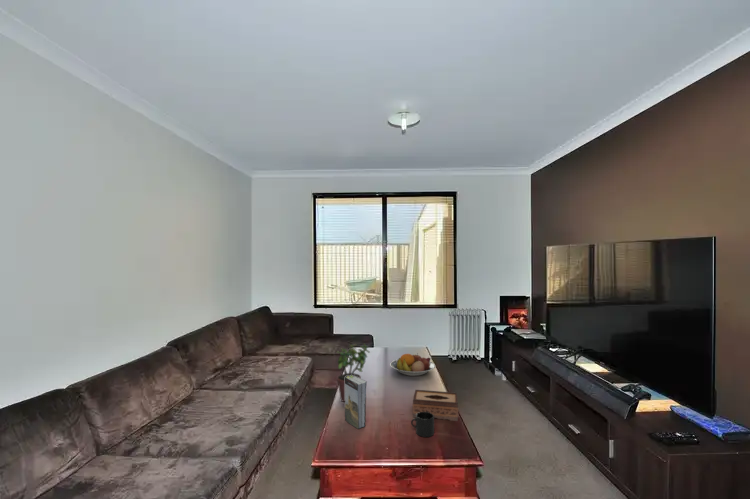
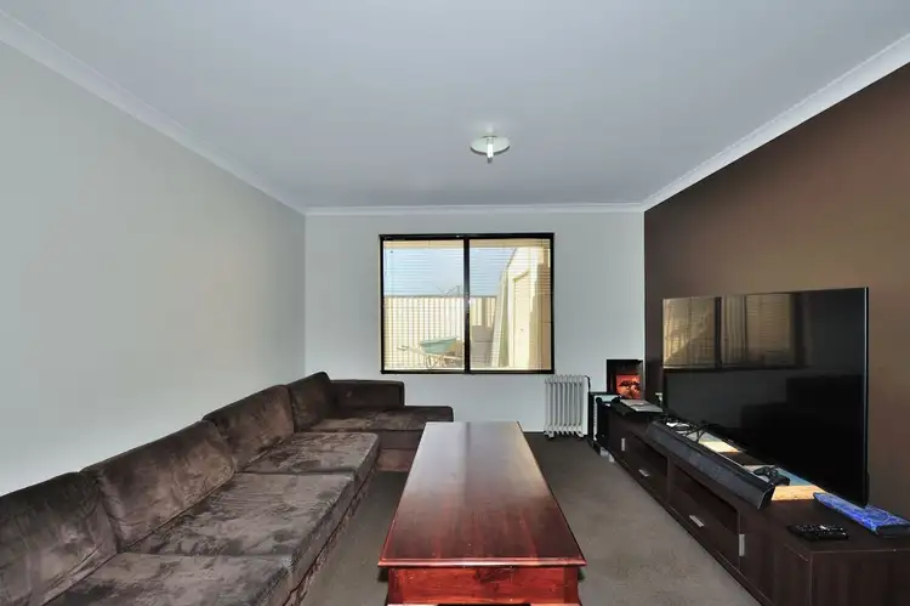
- book (354, 400)
- fruit bowl (412, 362)
- mug (422, 424)
- tissue box (435, 404)
- potted plant (349, 372)
